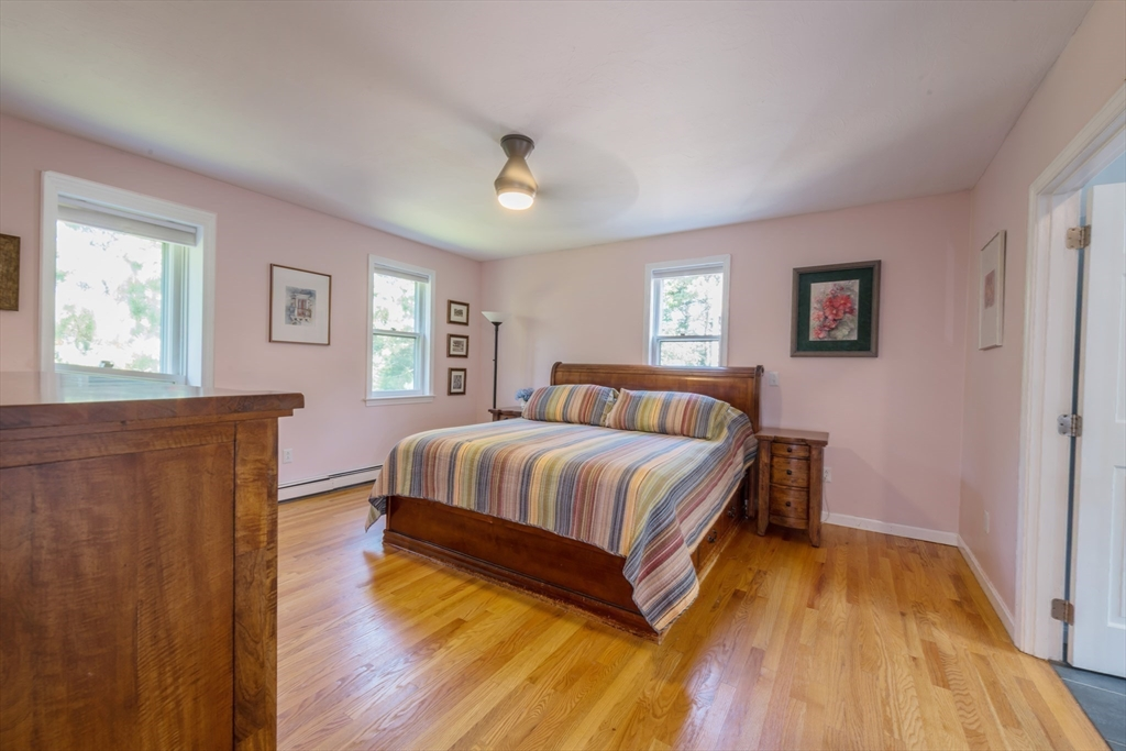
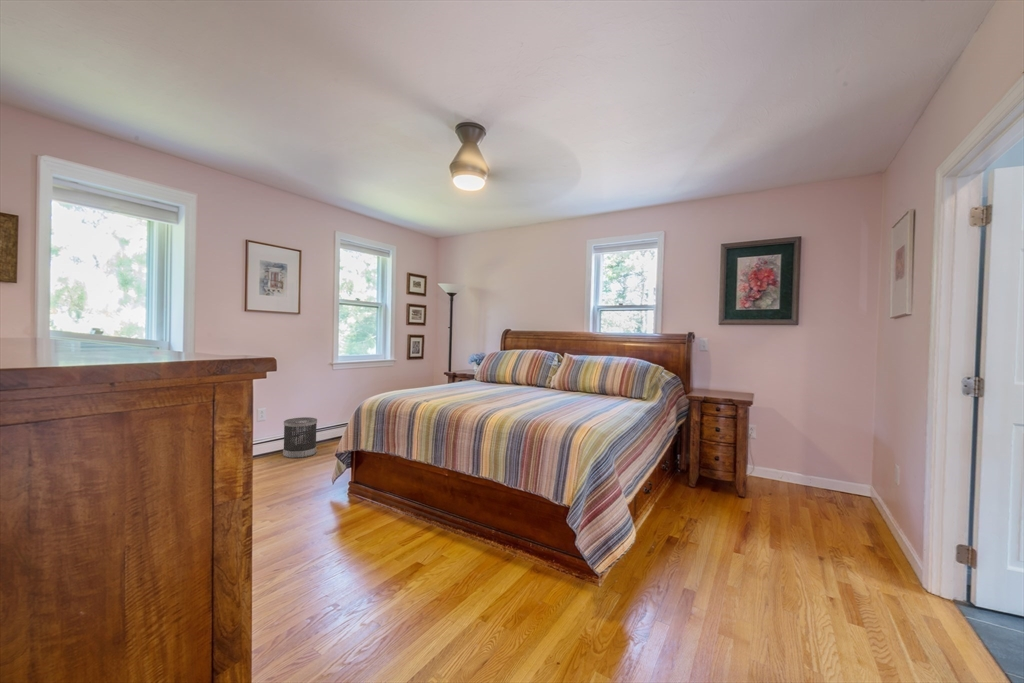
+ wastebasket (300, 437)
